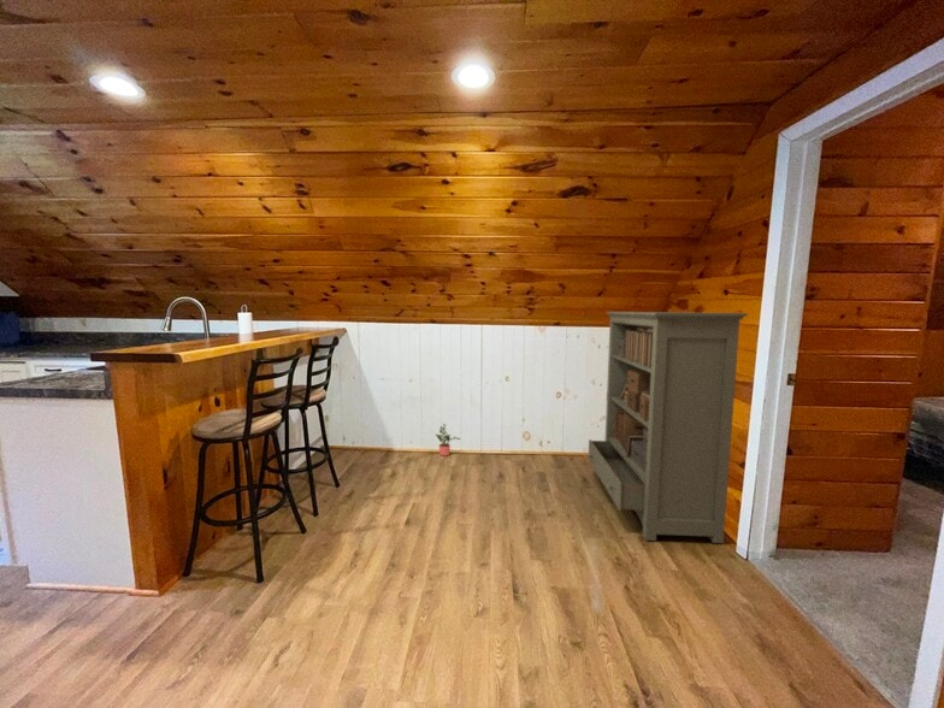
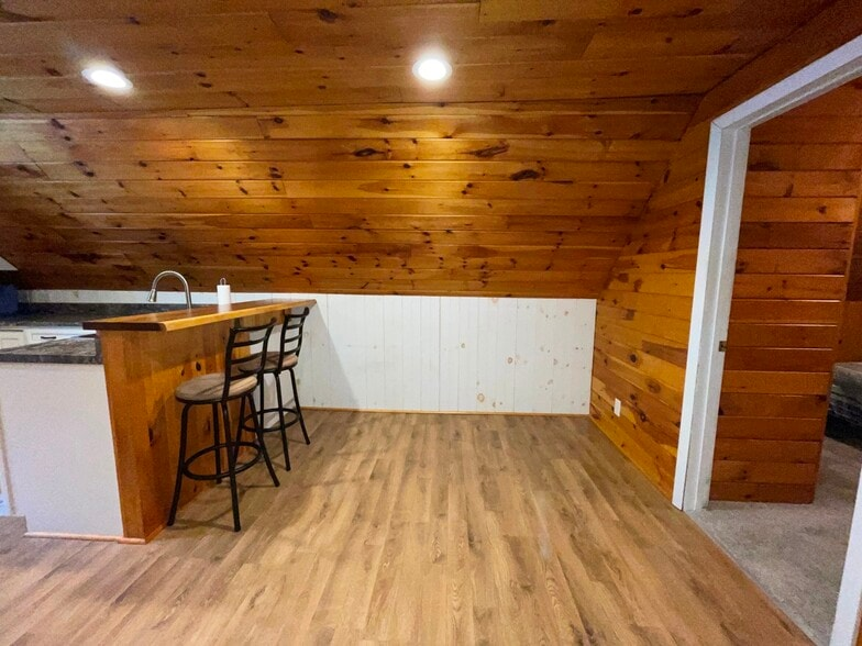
- potted plant (448, 441)
- bookshelf (647, 409)
